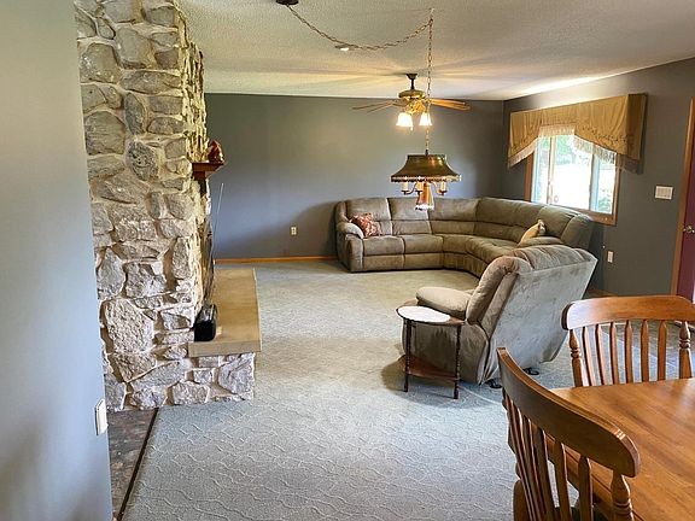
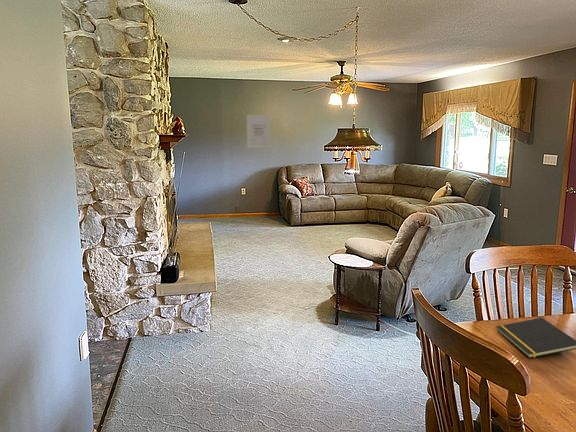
+ notepad (536, 336)
+ wall art (258, 131)
